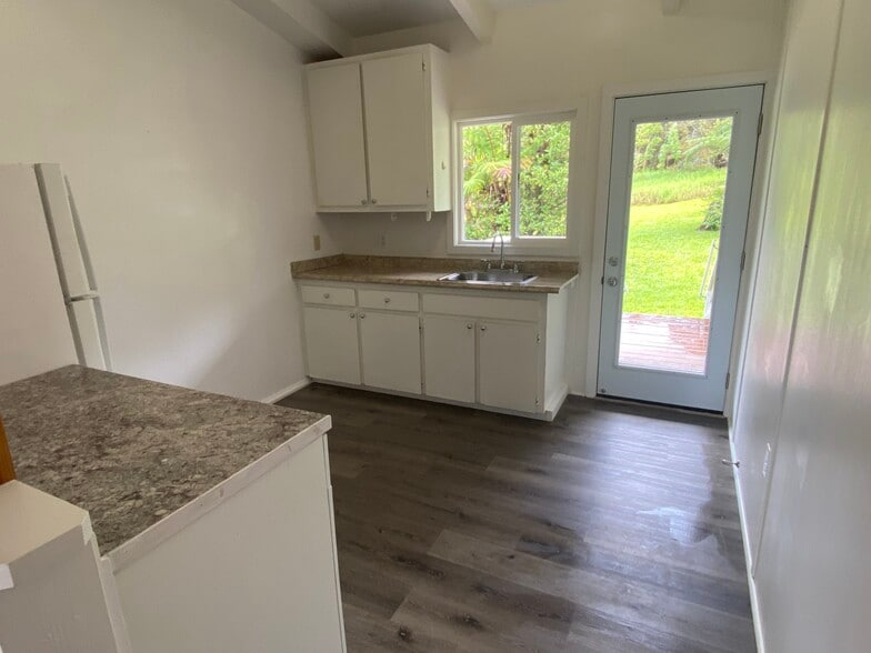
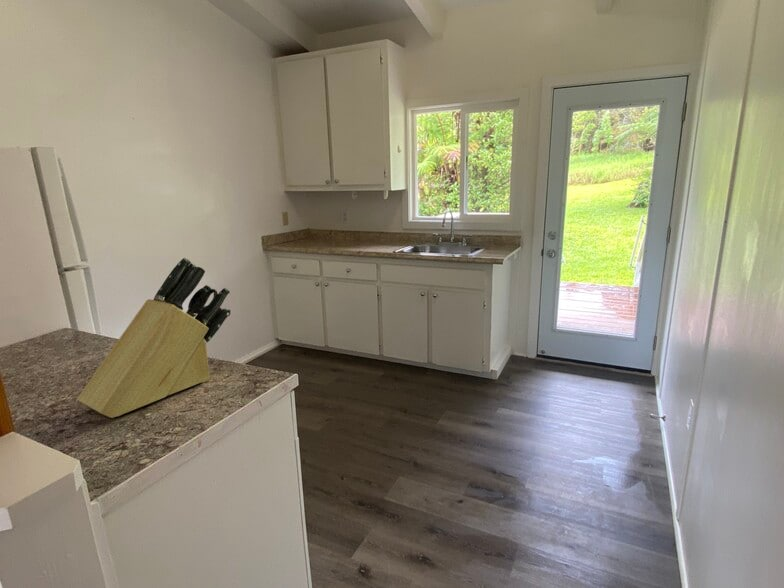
+ knife block (158, 328)
